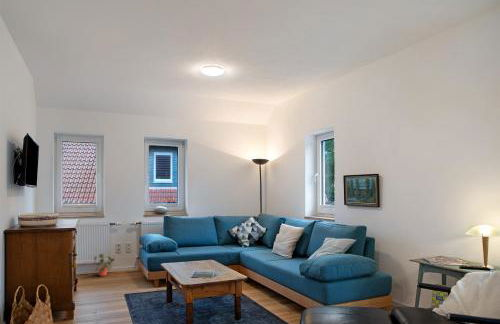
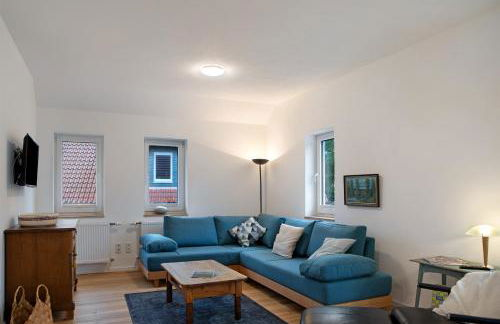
- potted plant (105, 262)
